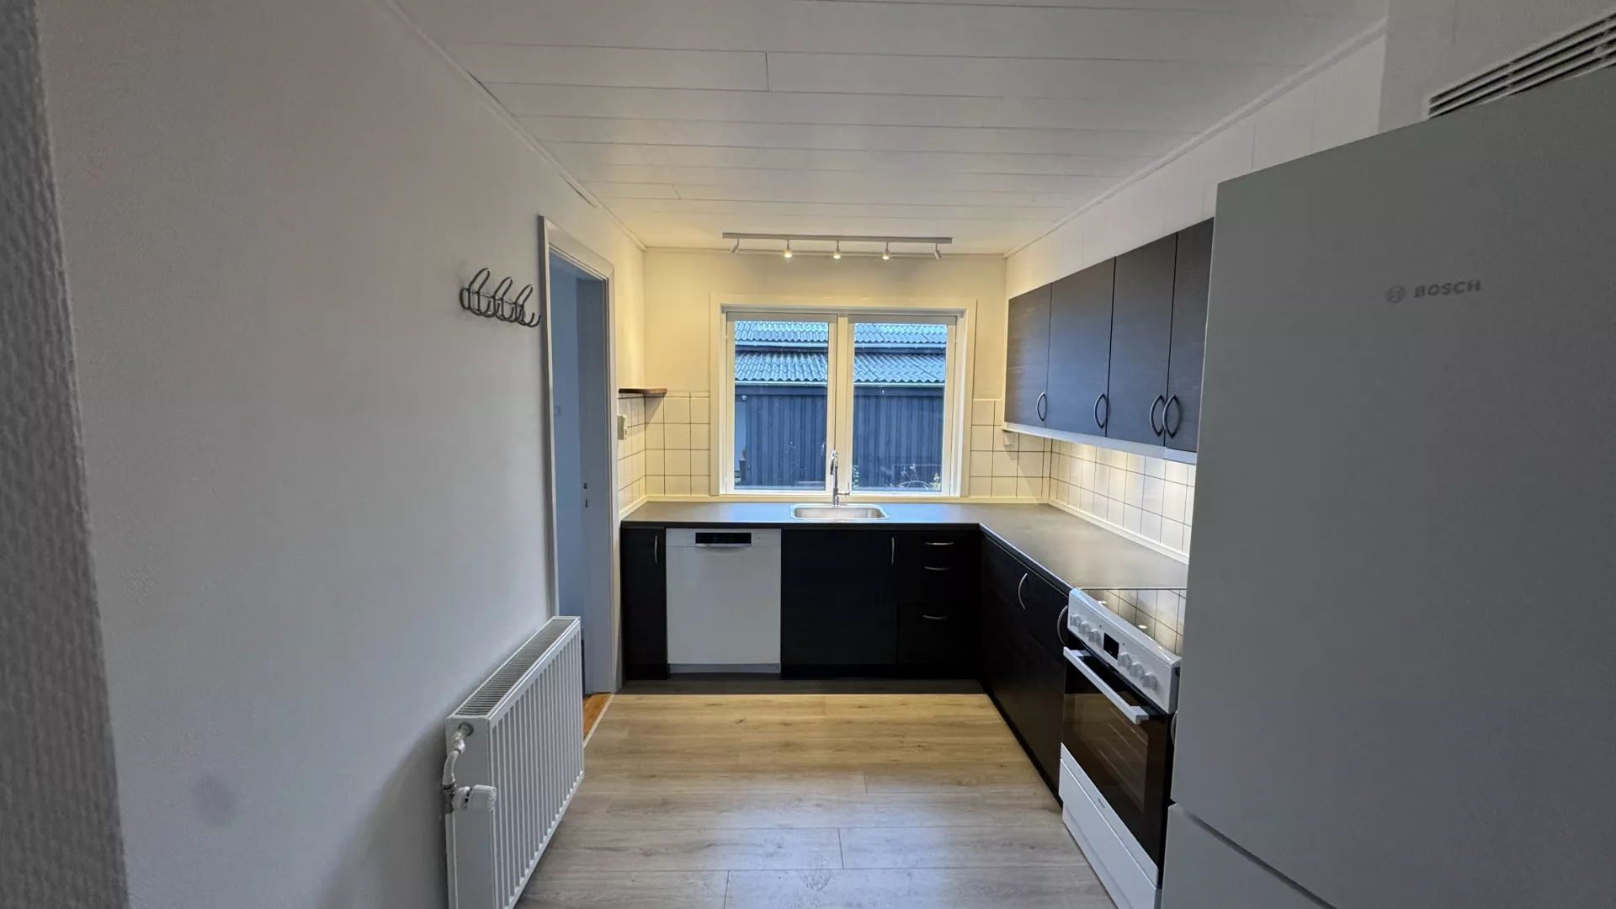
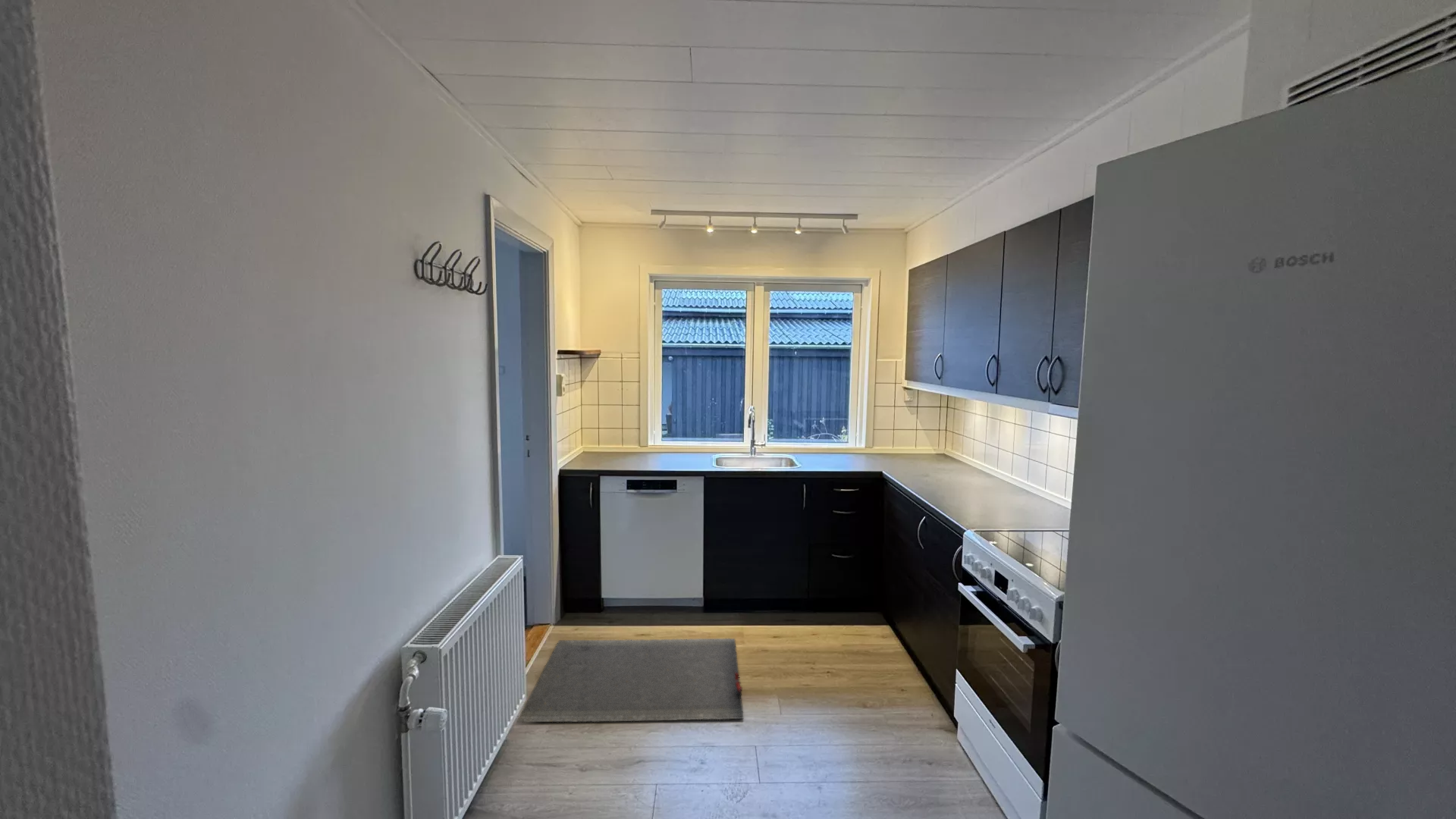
+ door mat (640, 667)
